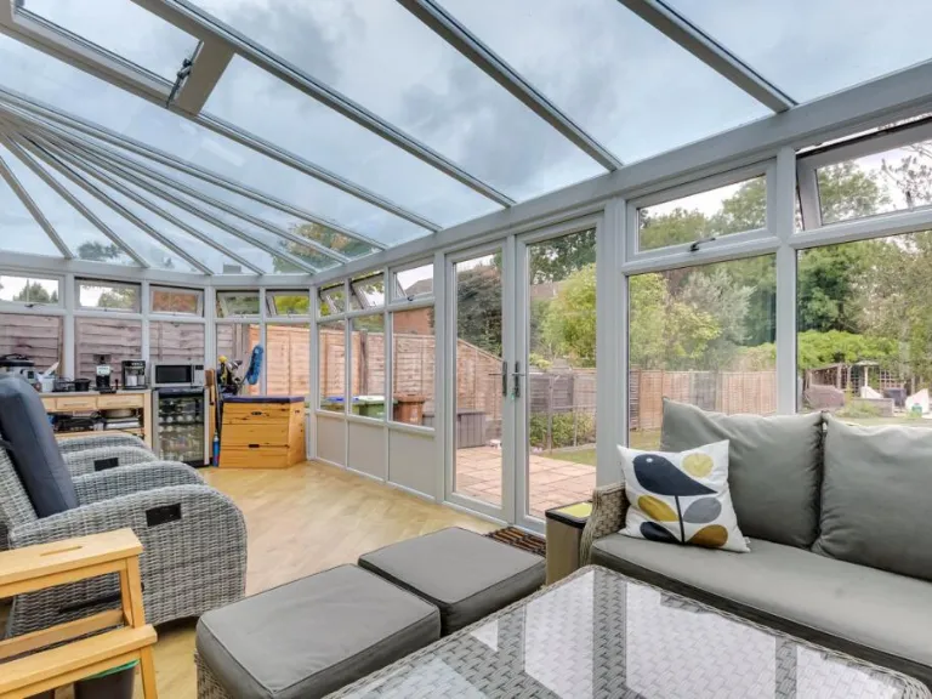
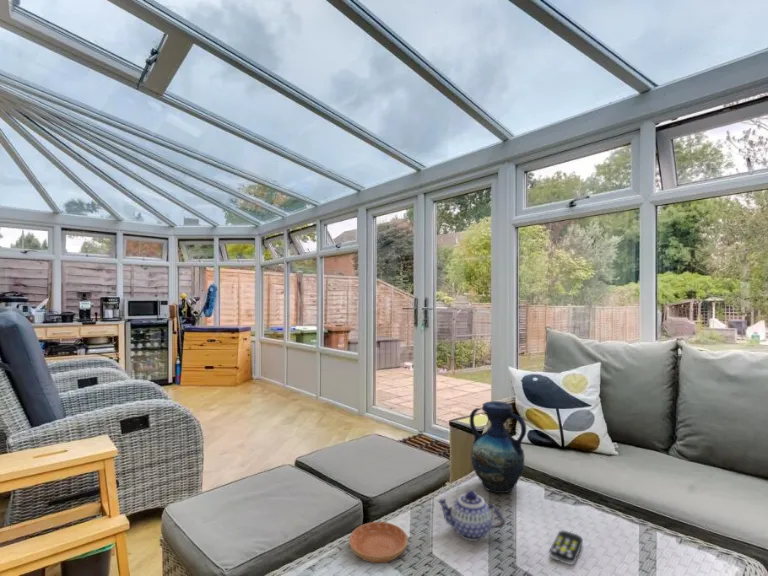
+ remote control (566, 546)
+ teapot (470, 512)
+ vase (497, 445)
+ saucer (378, 543)
